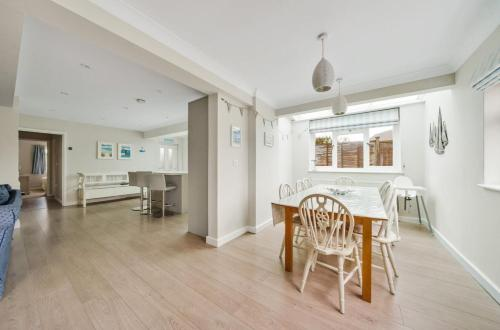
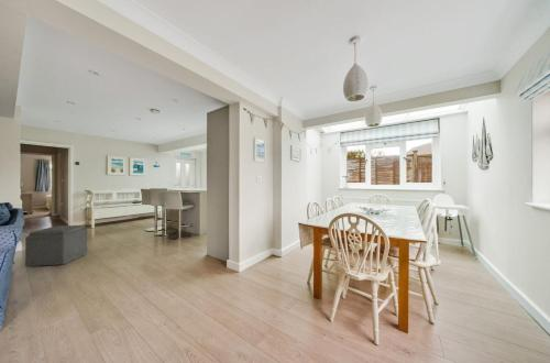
+ ottoman (58, 243)
